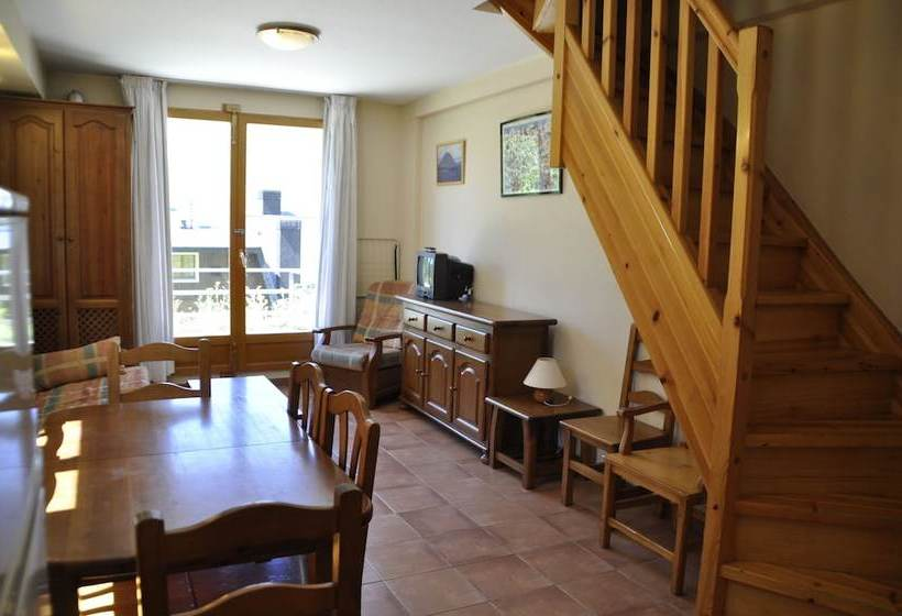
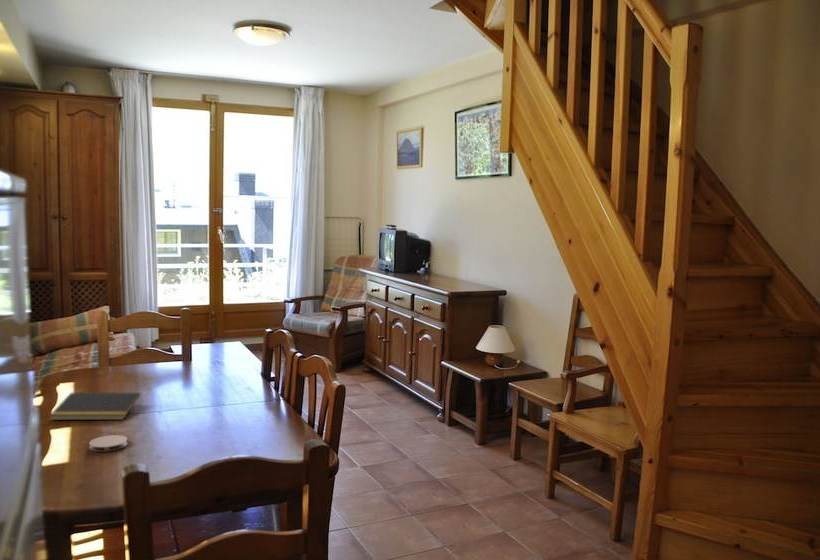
+ notepad (96, 405)
+ coaster (108, 443)
